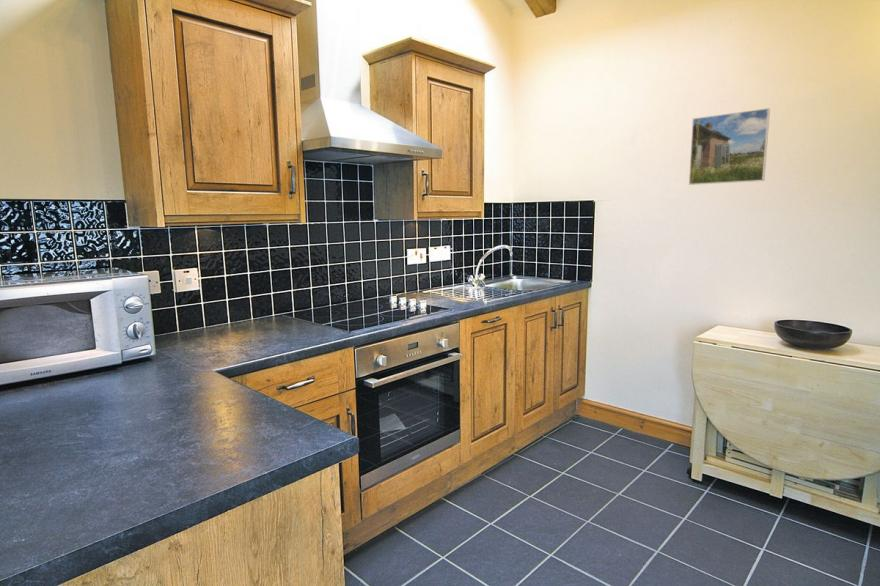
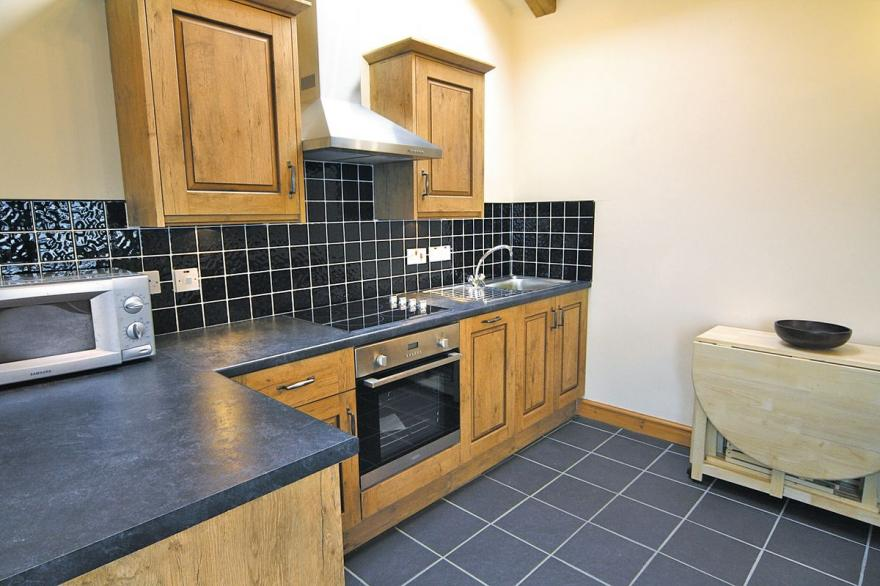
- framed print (727, 148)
